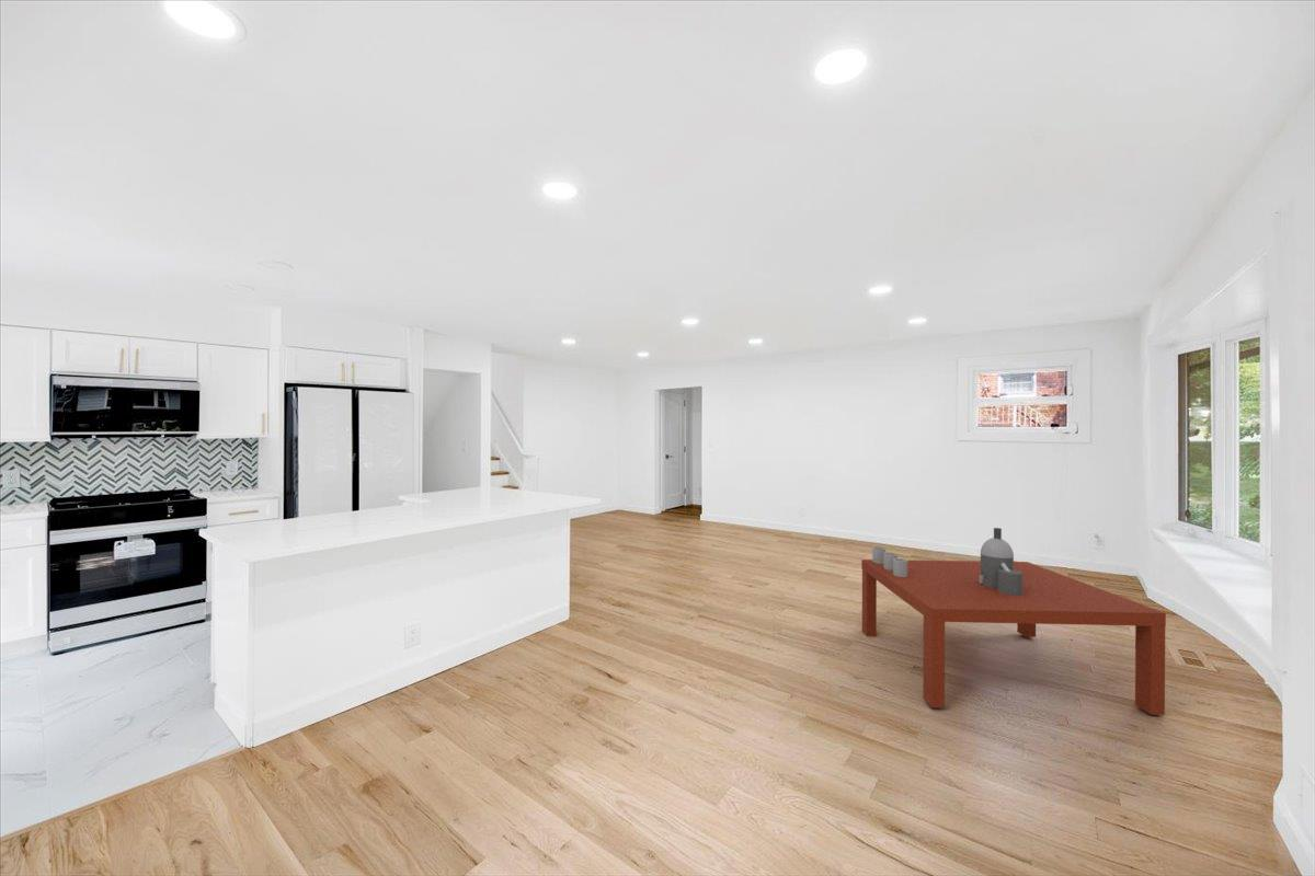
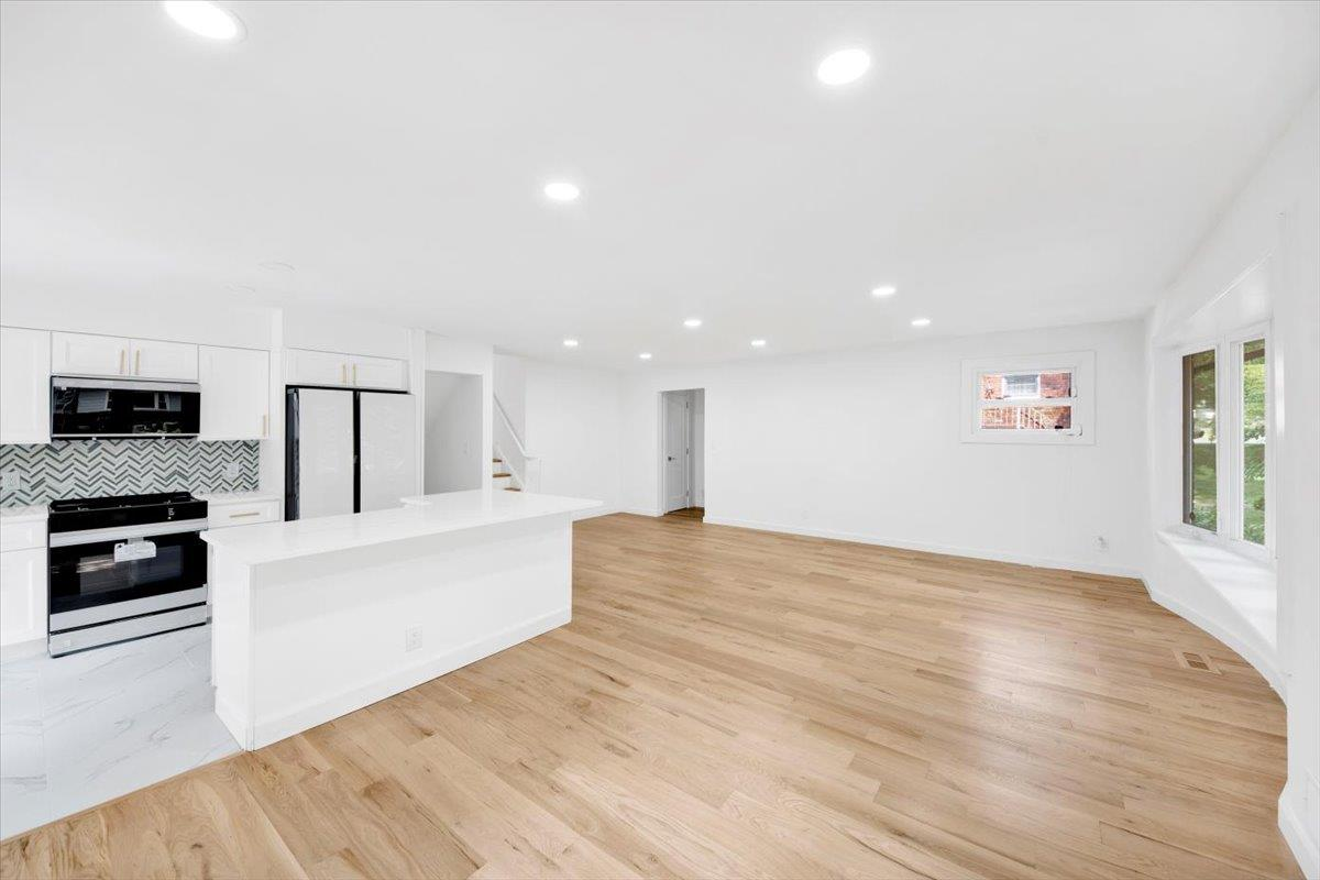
- coffee table (986, 596)
